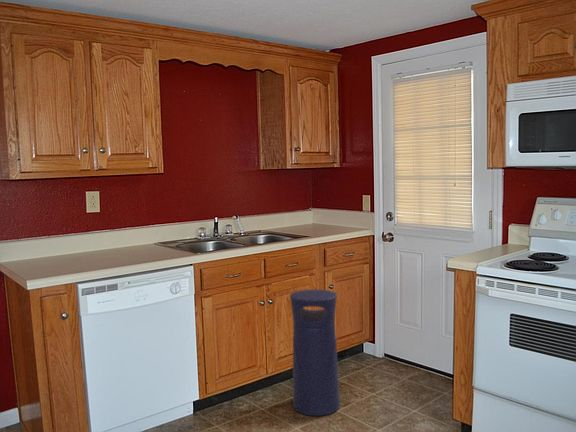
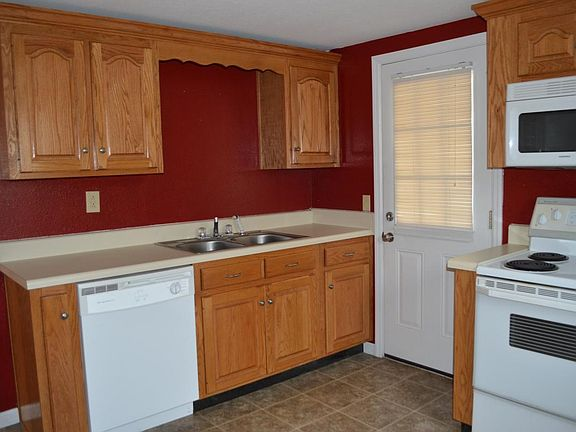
- trash can (314, 350)
